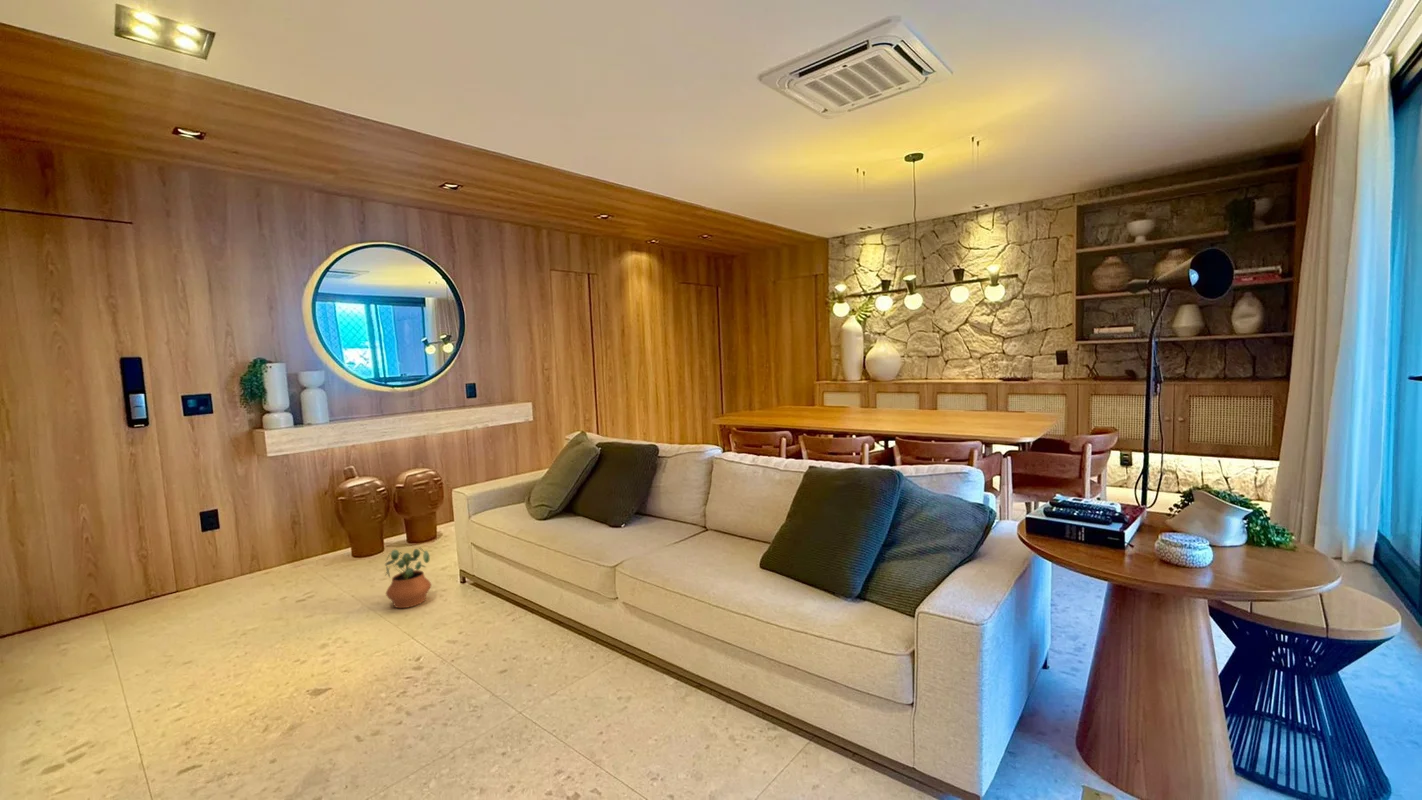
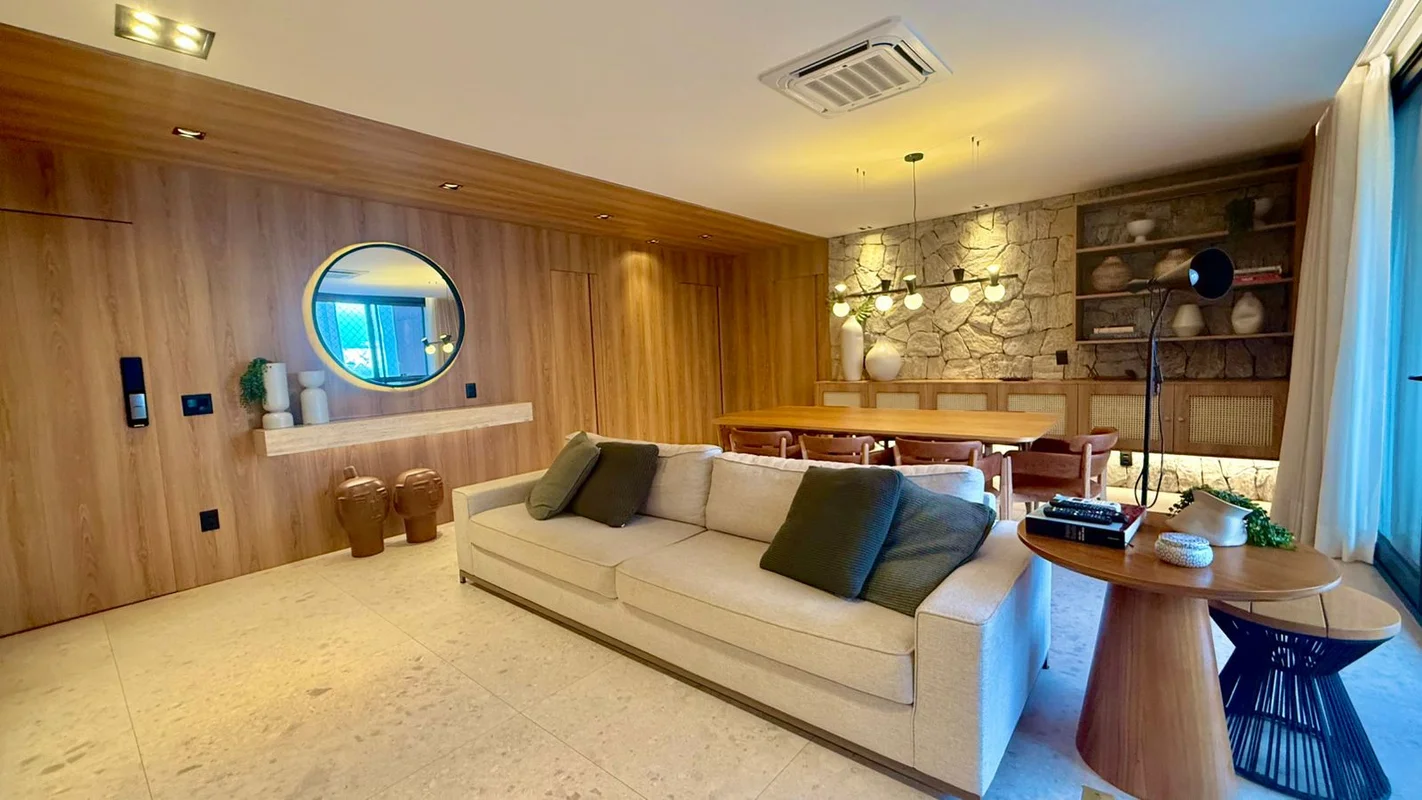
- potted plant (404, 575)
